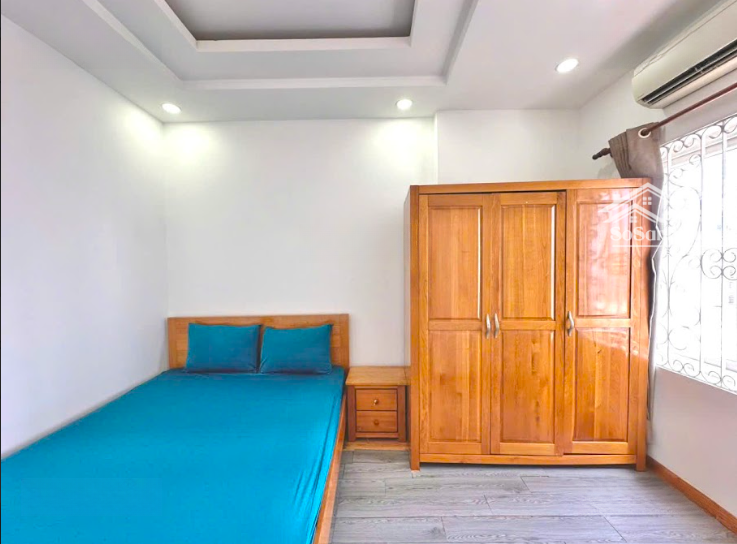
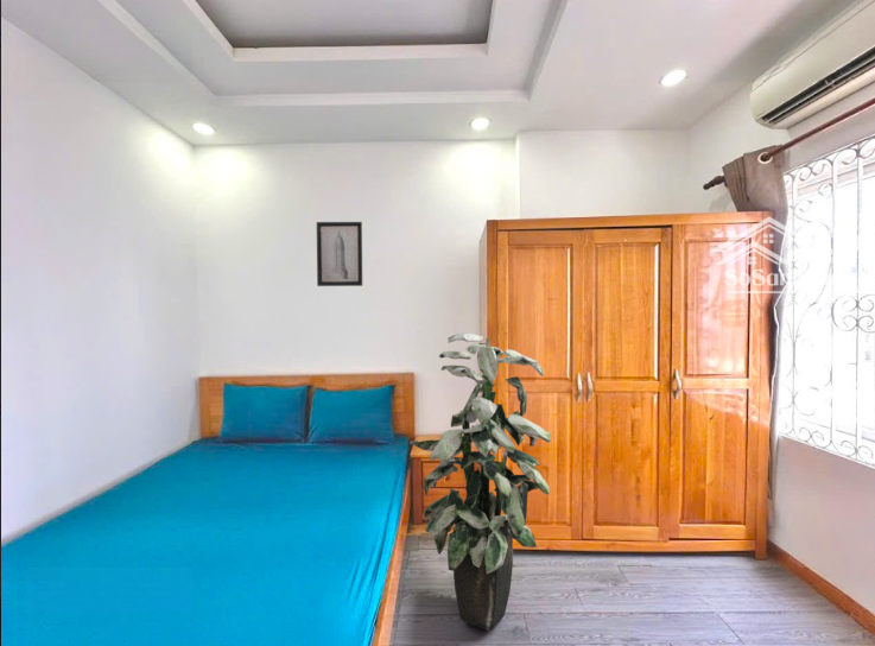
+ wall art (340, 253)
+ indoor plant (478, 470)
